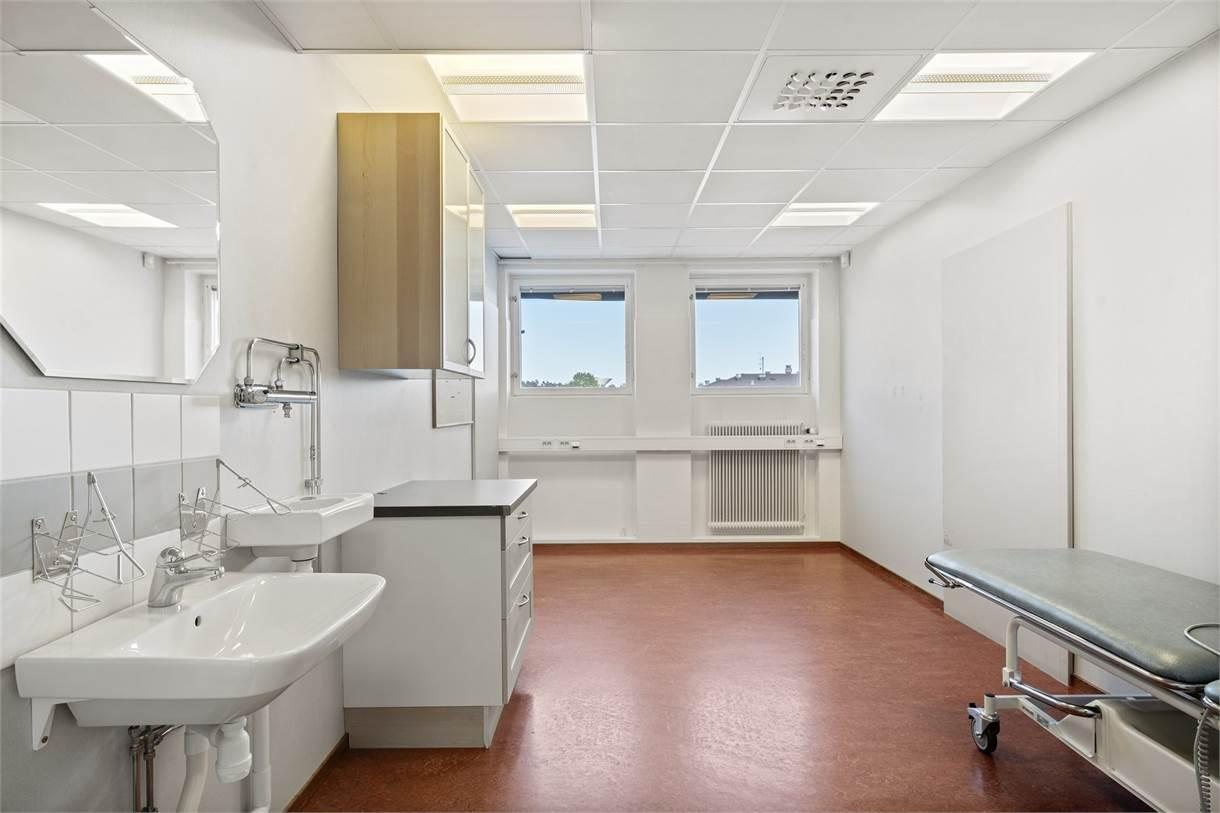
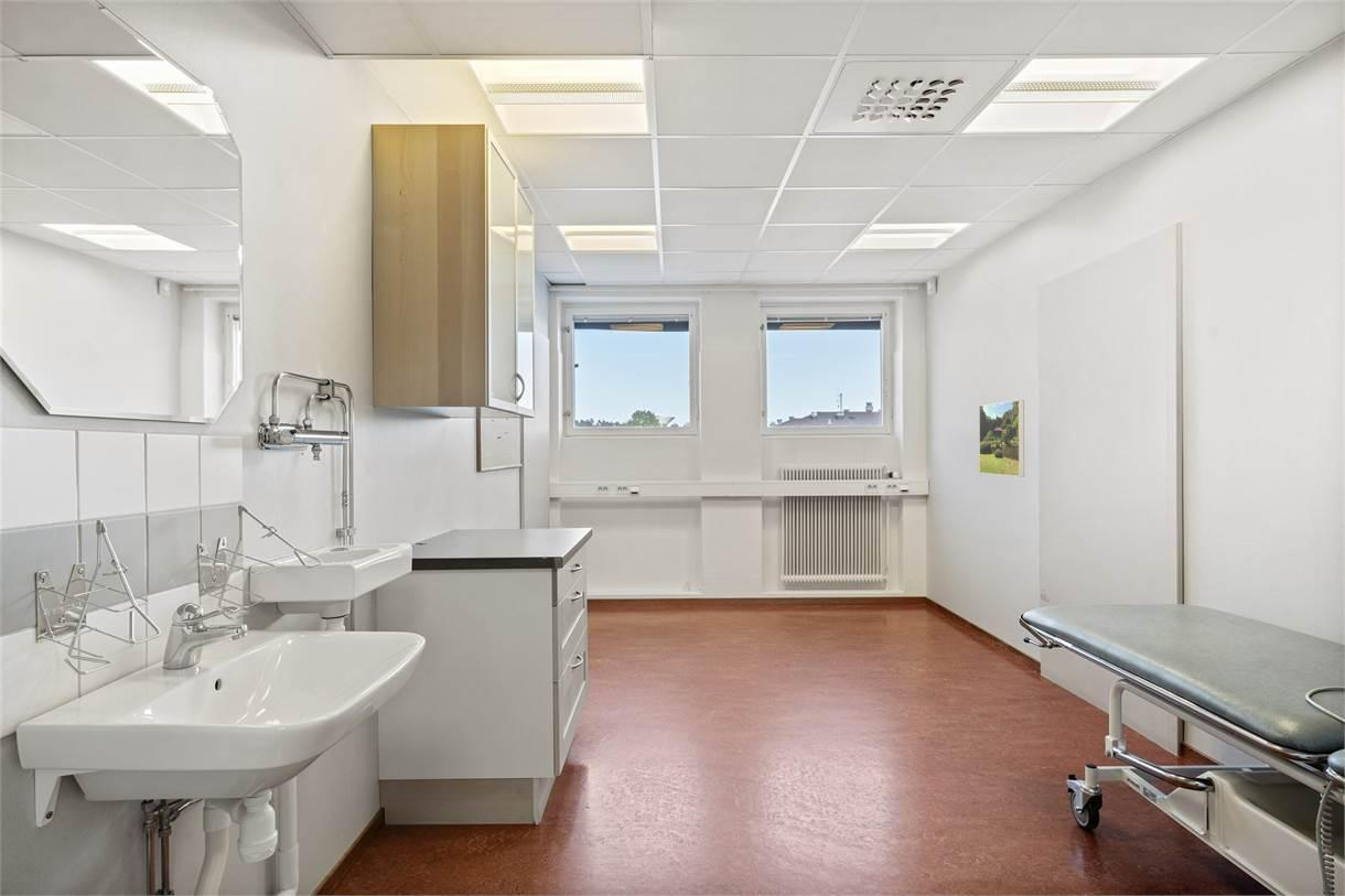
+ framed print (1000, 439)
